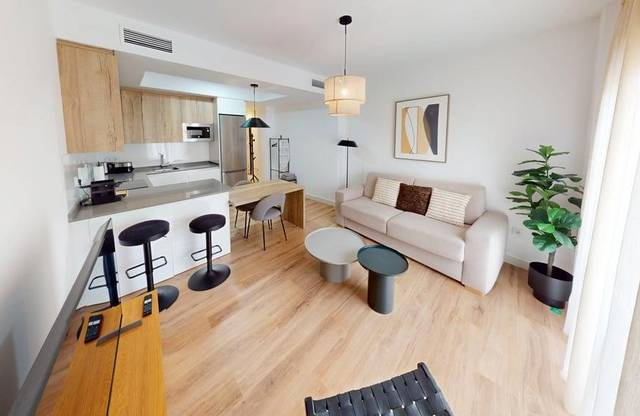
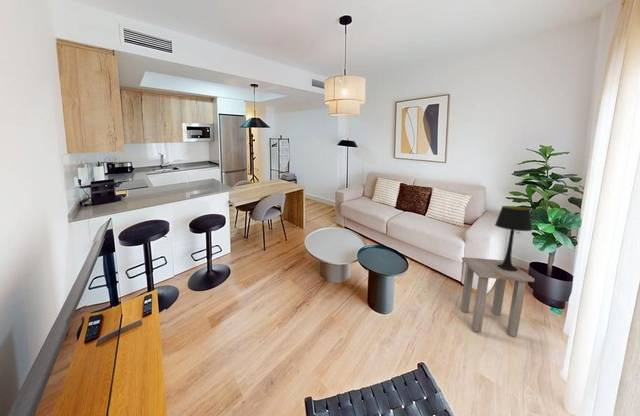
+ table lamp (511, 238)
+ side table (494, 295)
